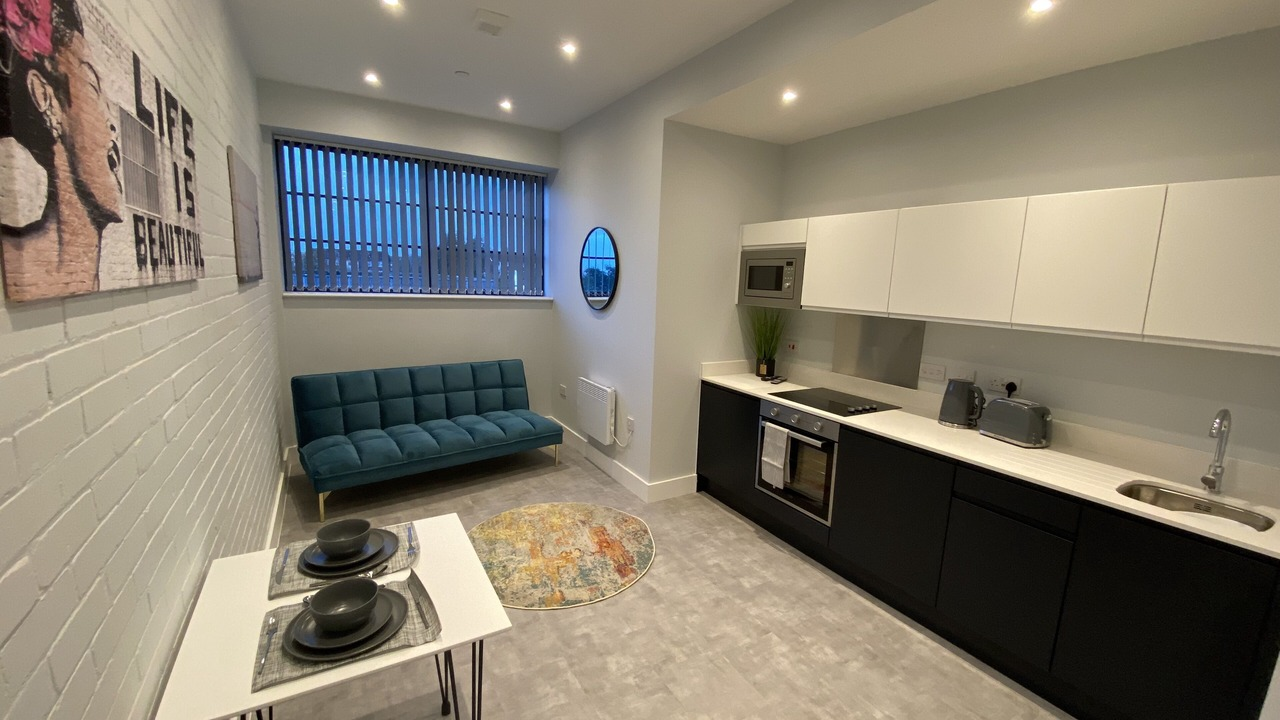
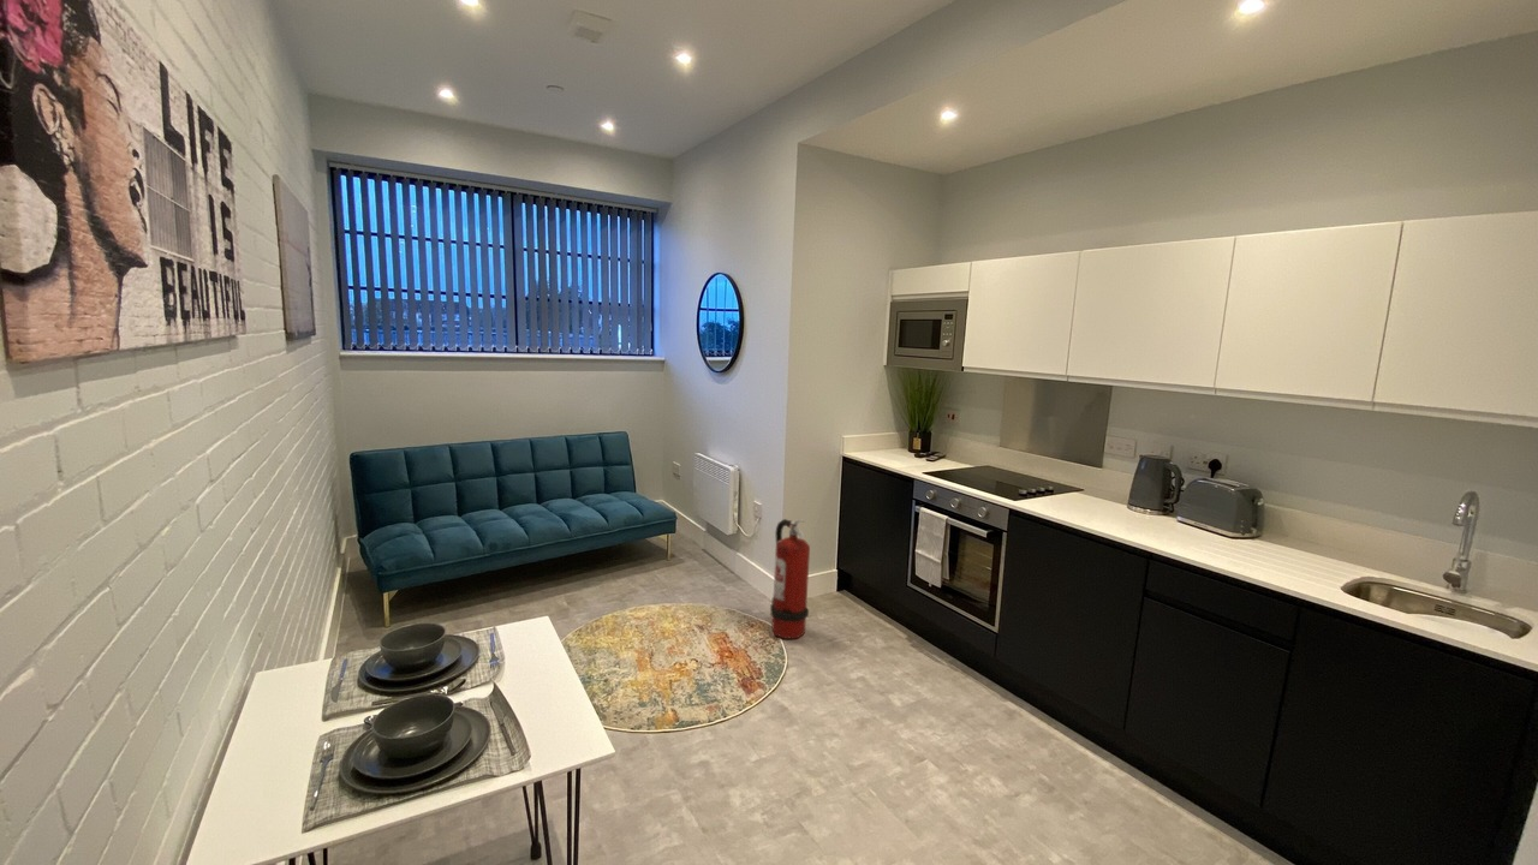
+ fire extinguisher (787, 572)
